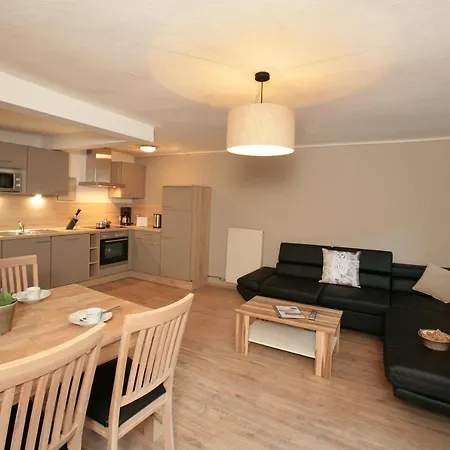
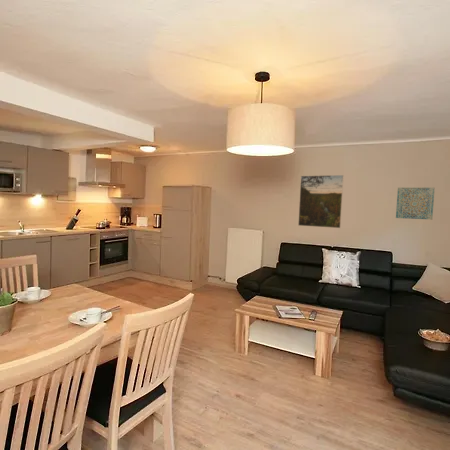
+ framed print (320, 201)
+ wall art (414, 203)
